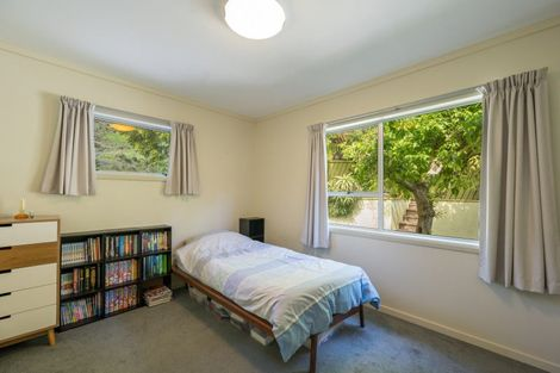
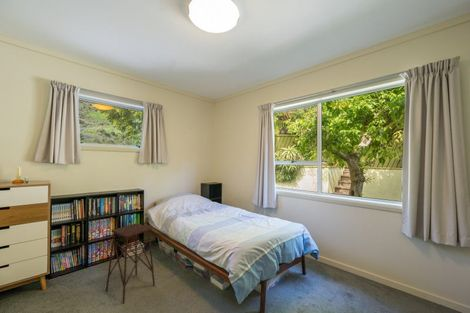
+ side table (131, 258)
